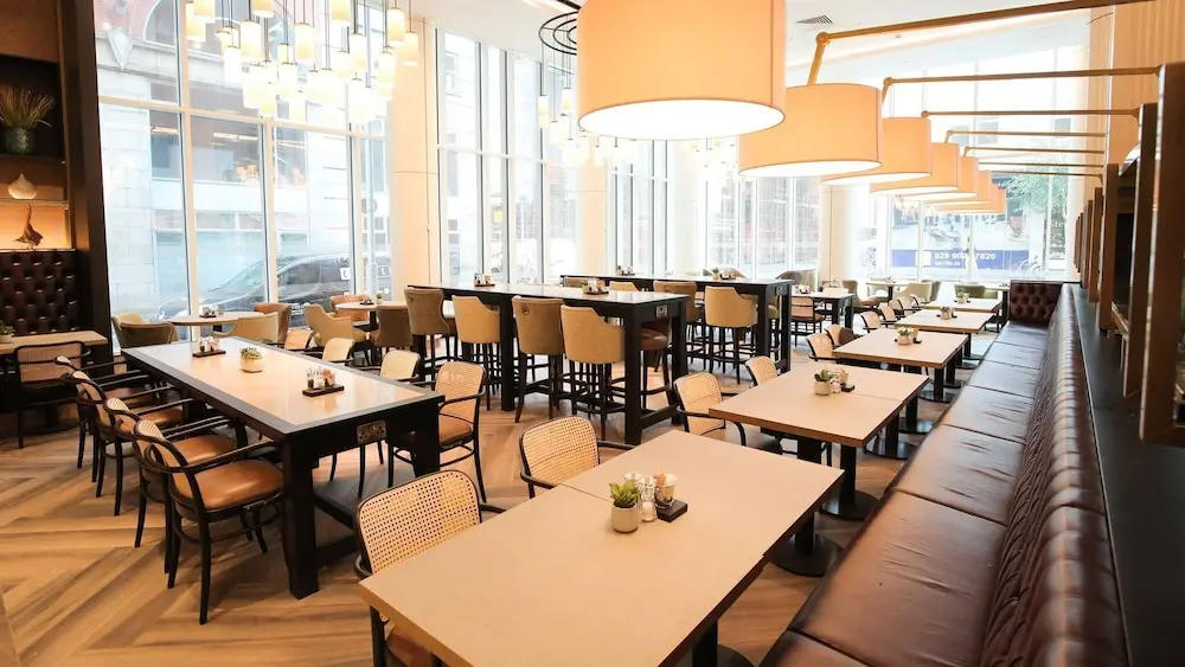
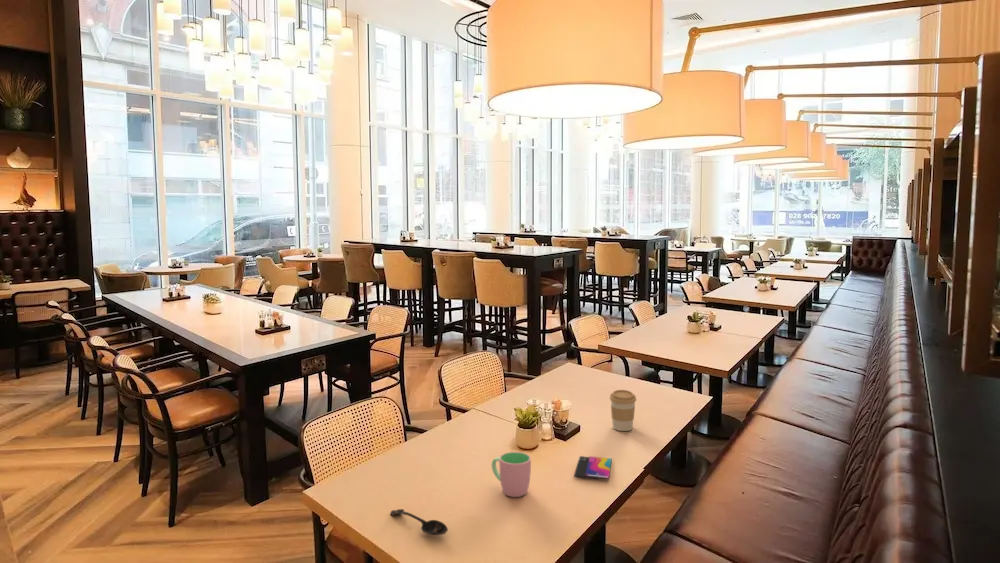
+ smartphone (593, 467)
+ spoon (418, 520)
+ cup (510, 473)
+ coffee cup (622, 410)
